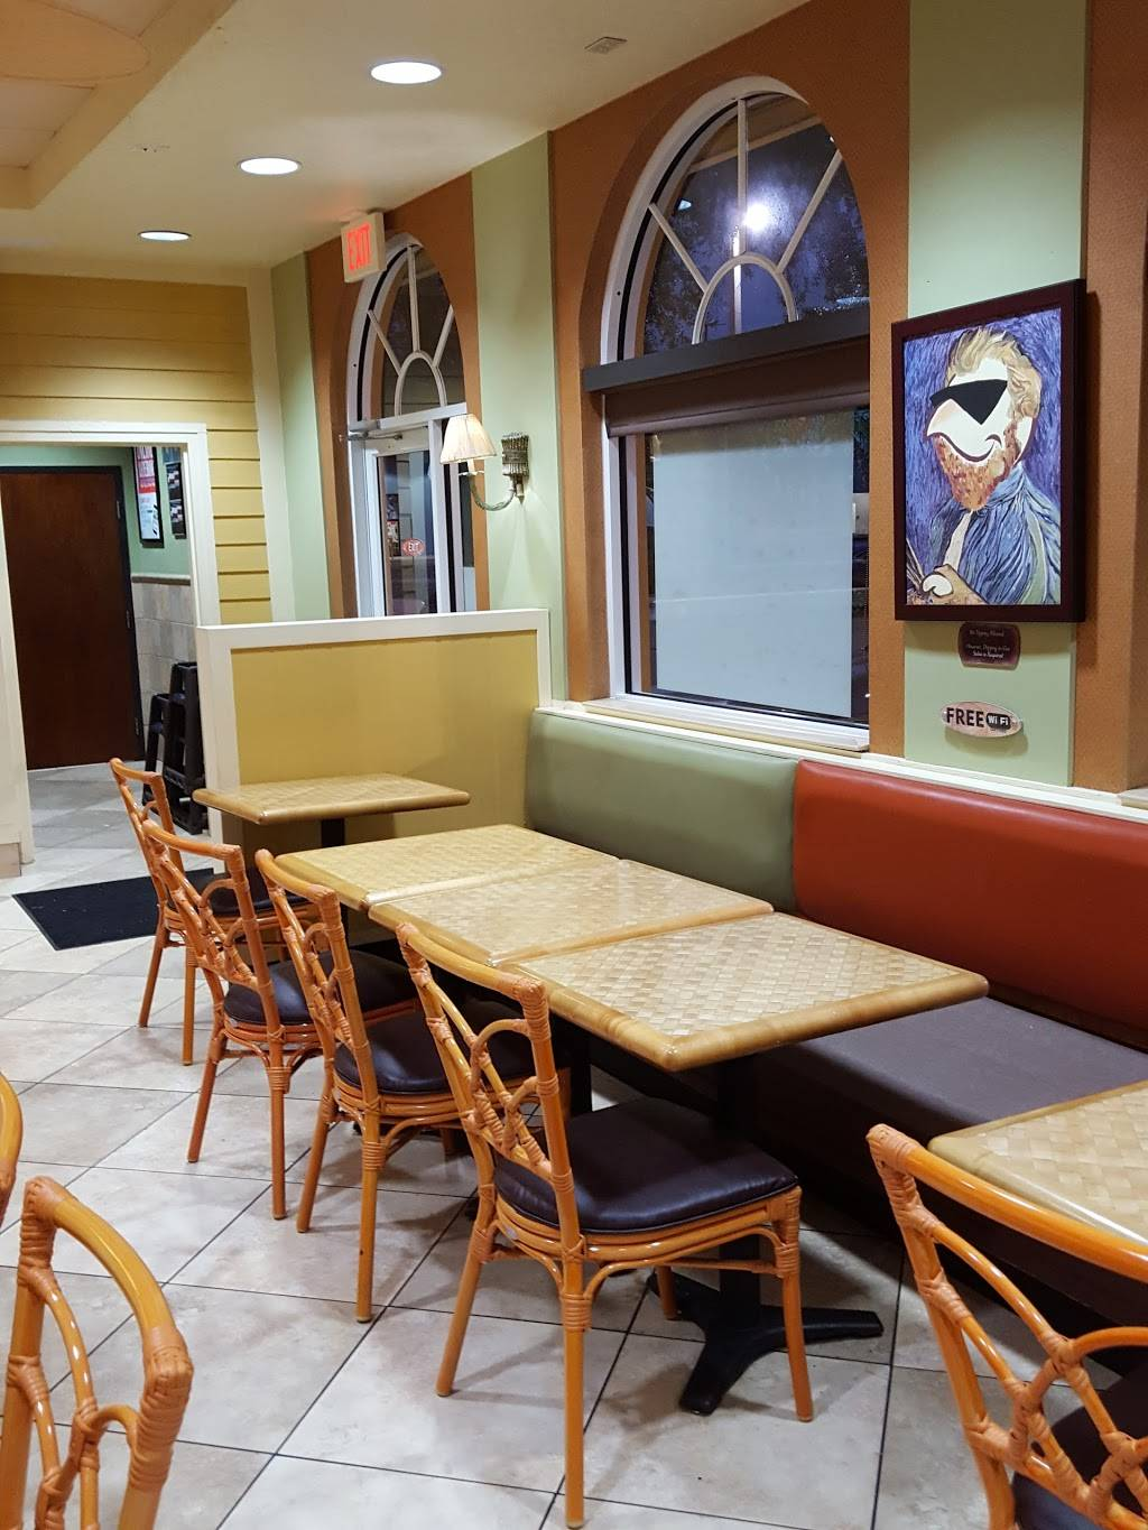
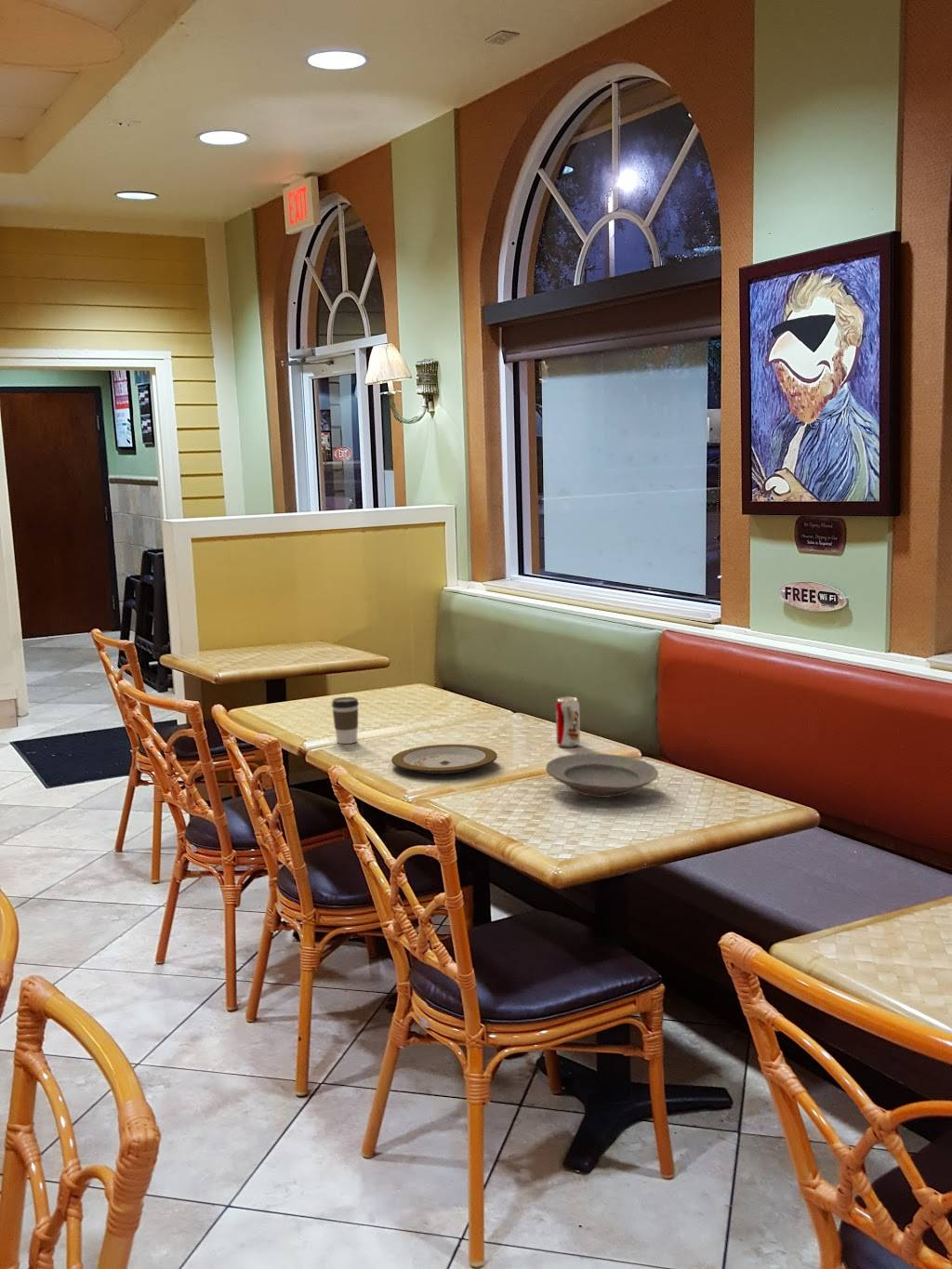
+ coffee cup (346, 720)
+ plate (602, 778)
+ beverage can (567, 721)
+ plate (444, 760)
